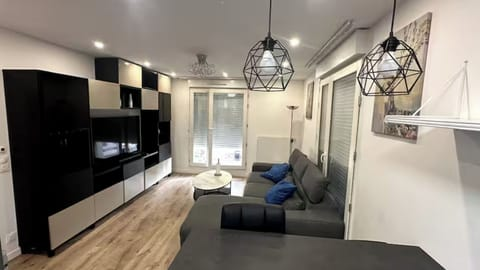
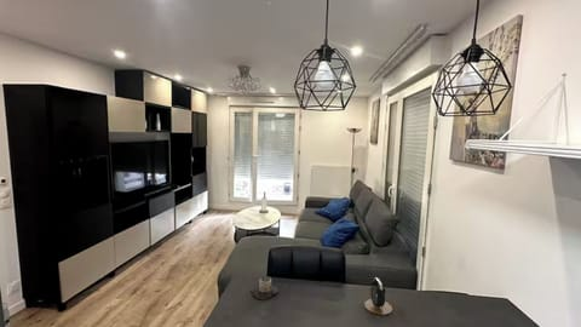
+ mug (264, 285)
+ alarm clock (379, 293)
